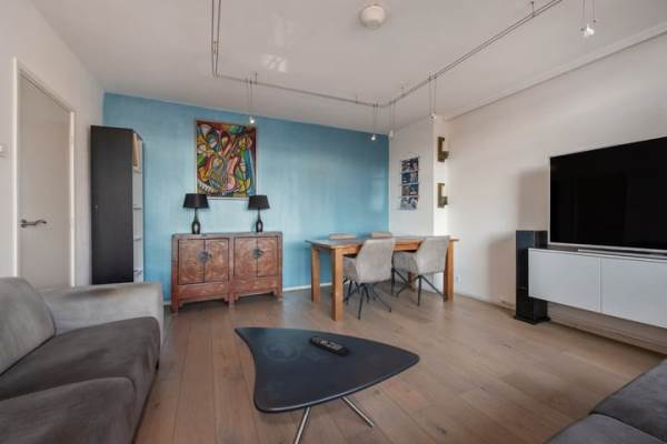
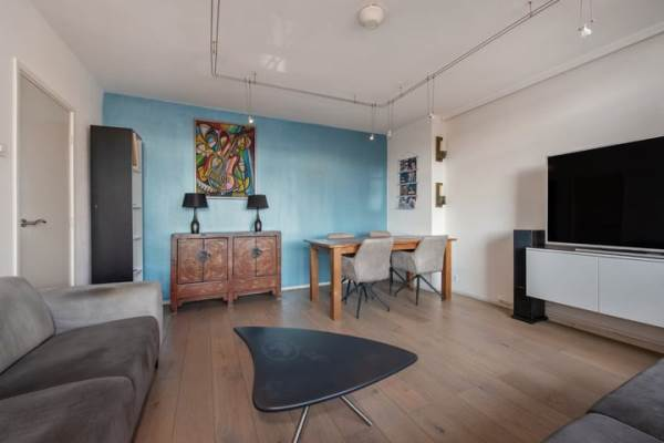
- remote control (328, 345)
